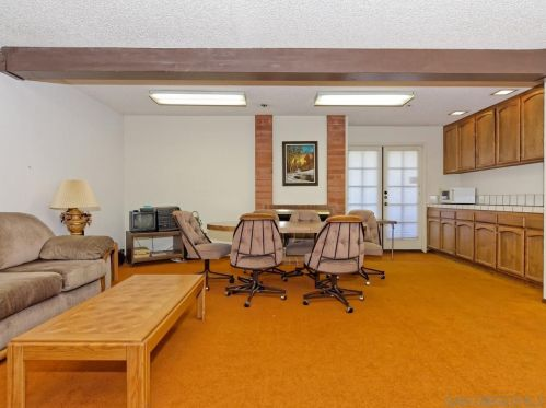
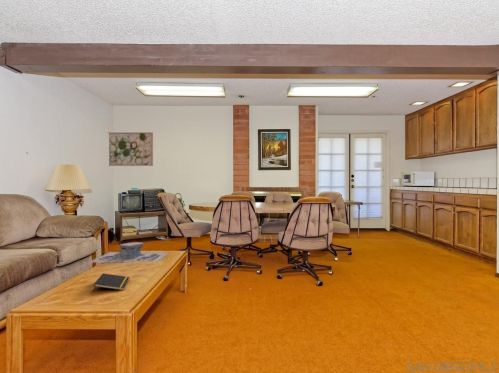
+ notepad (112, 281)
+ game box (131, 250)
+ wall art (129, 149)
